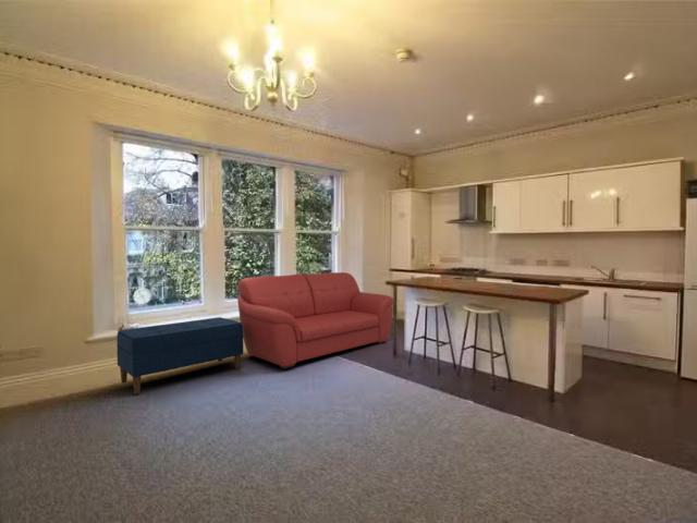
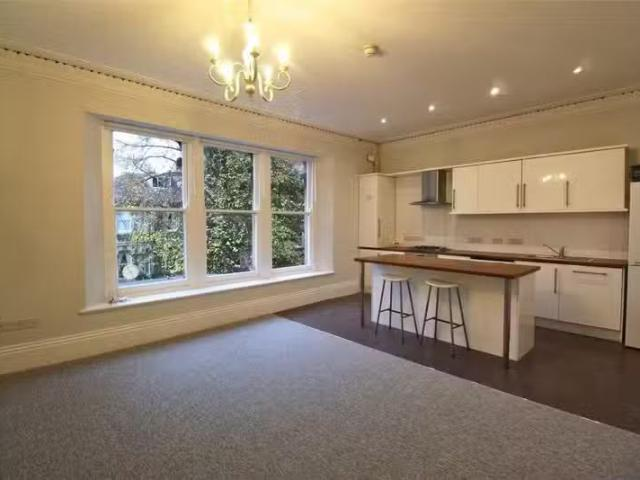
- sofa (318, 312)
- bench (183, 351)
